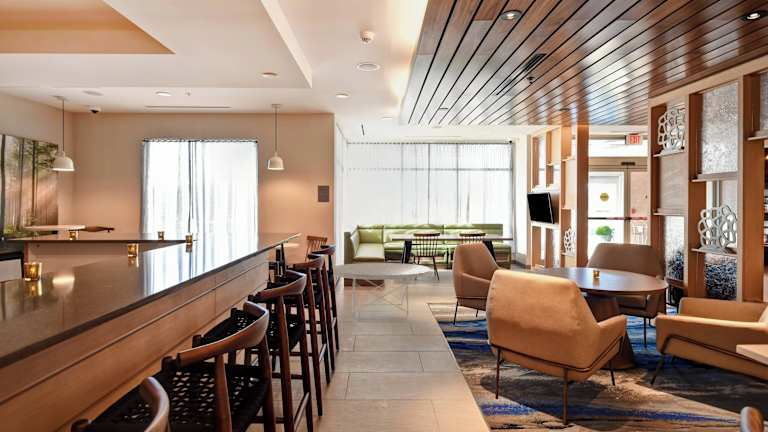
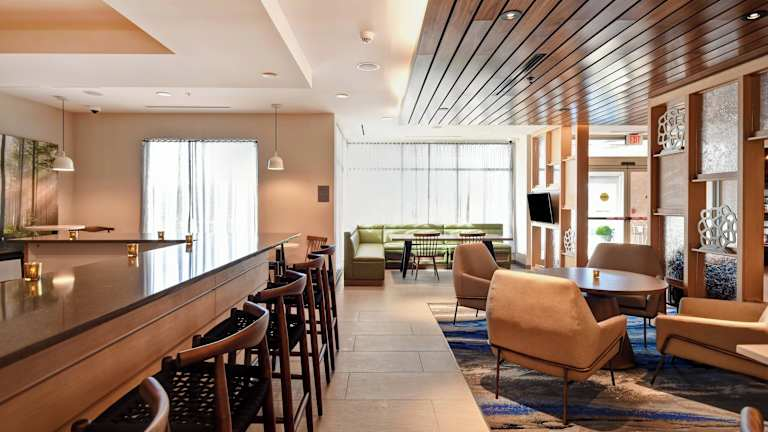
- coffee table (379, 287)
